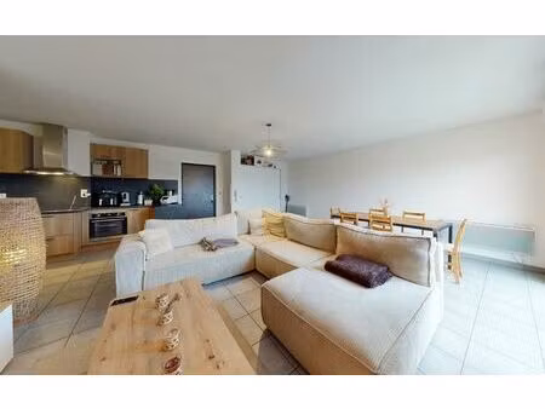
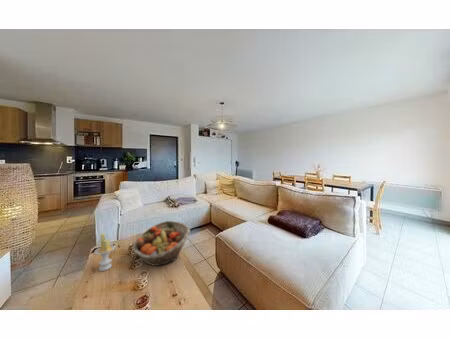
+ fruit basket (162, 241)
+ candle (105, 250)
